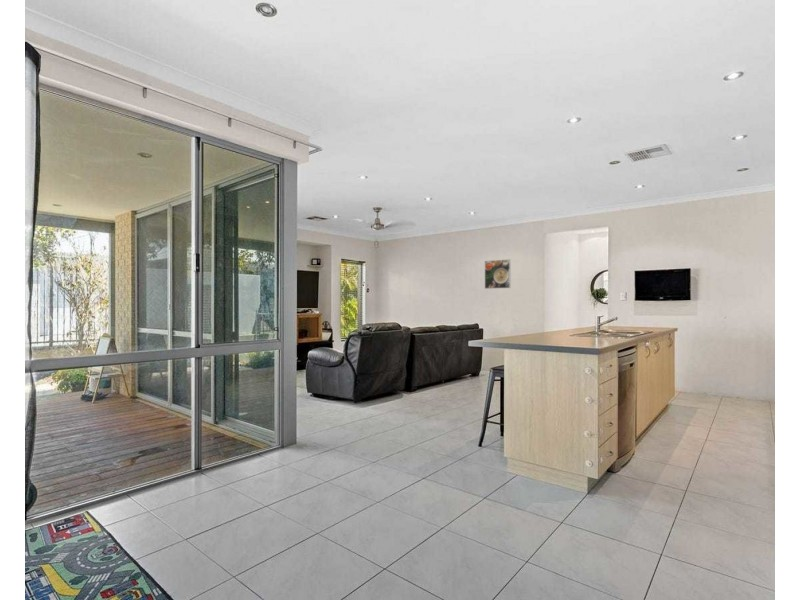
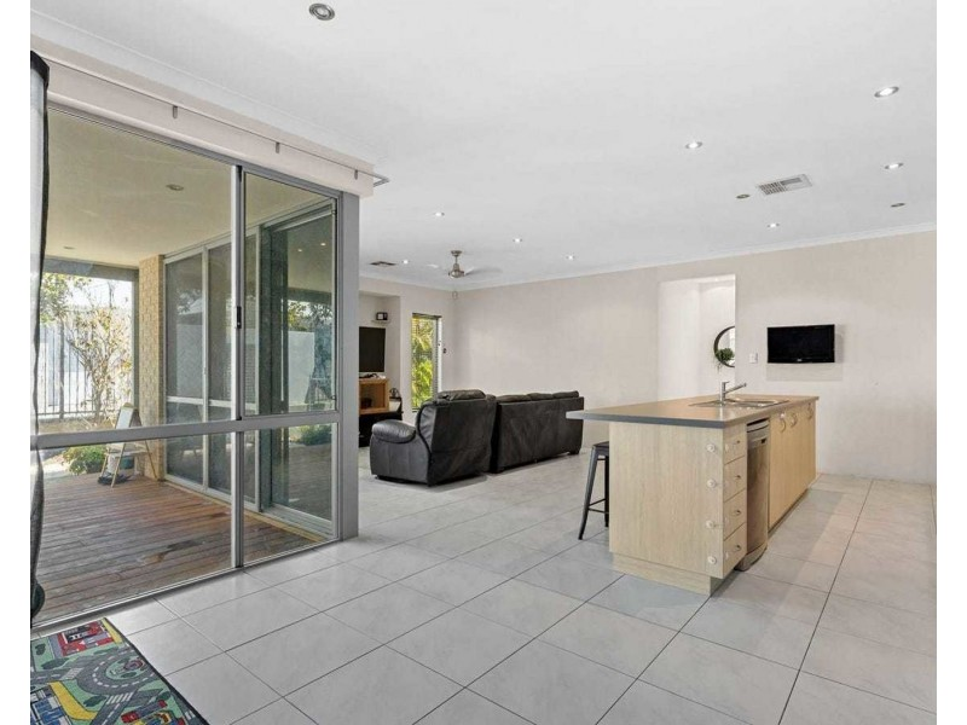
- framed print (497, 274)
